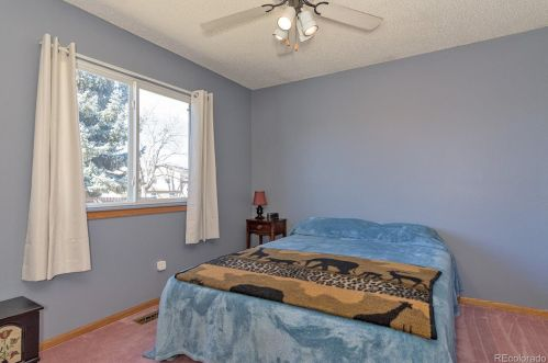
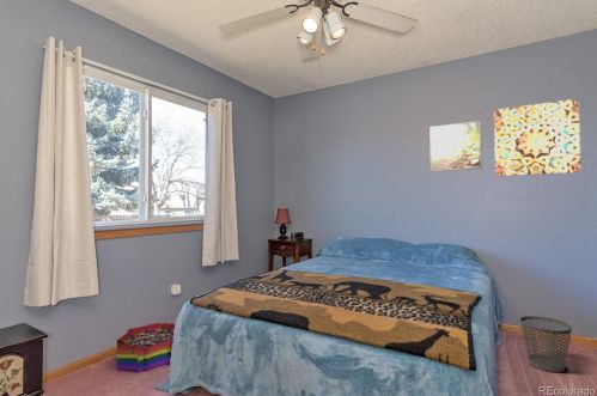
+ wastebasket (544, 343)
+ storage bin (152, 345)
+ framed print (455, 146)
+ wall art (534, 139)
